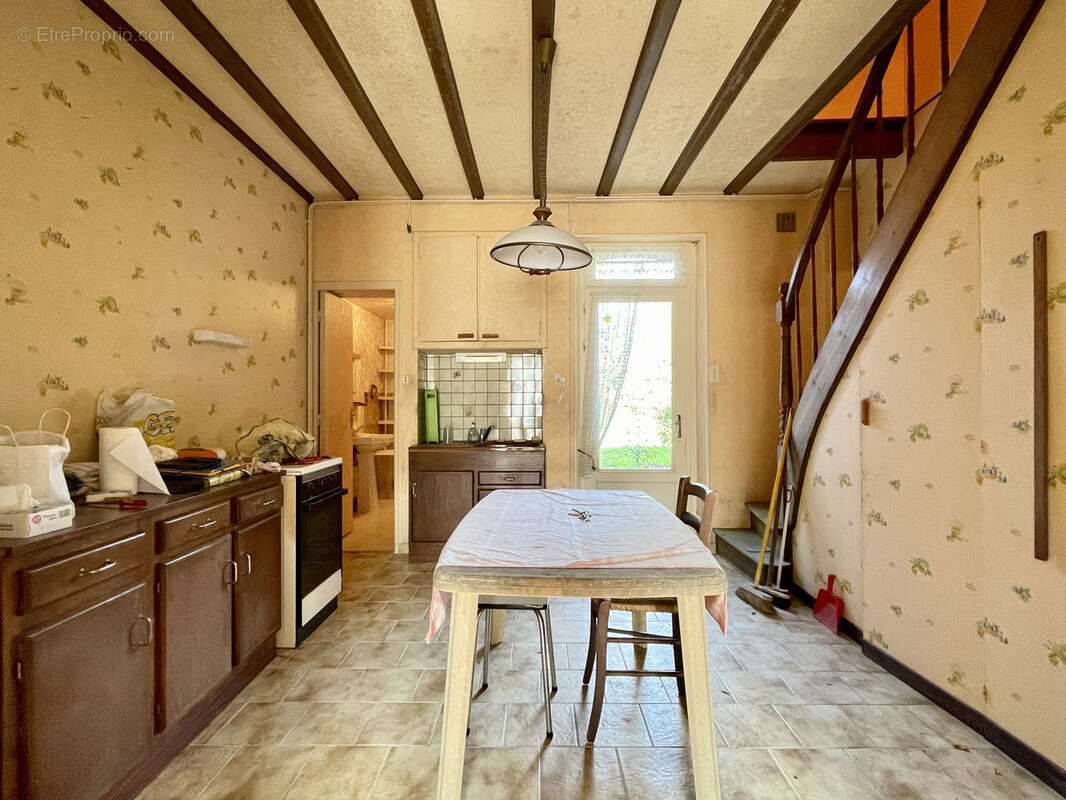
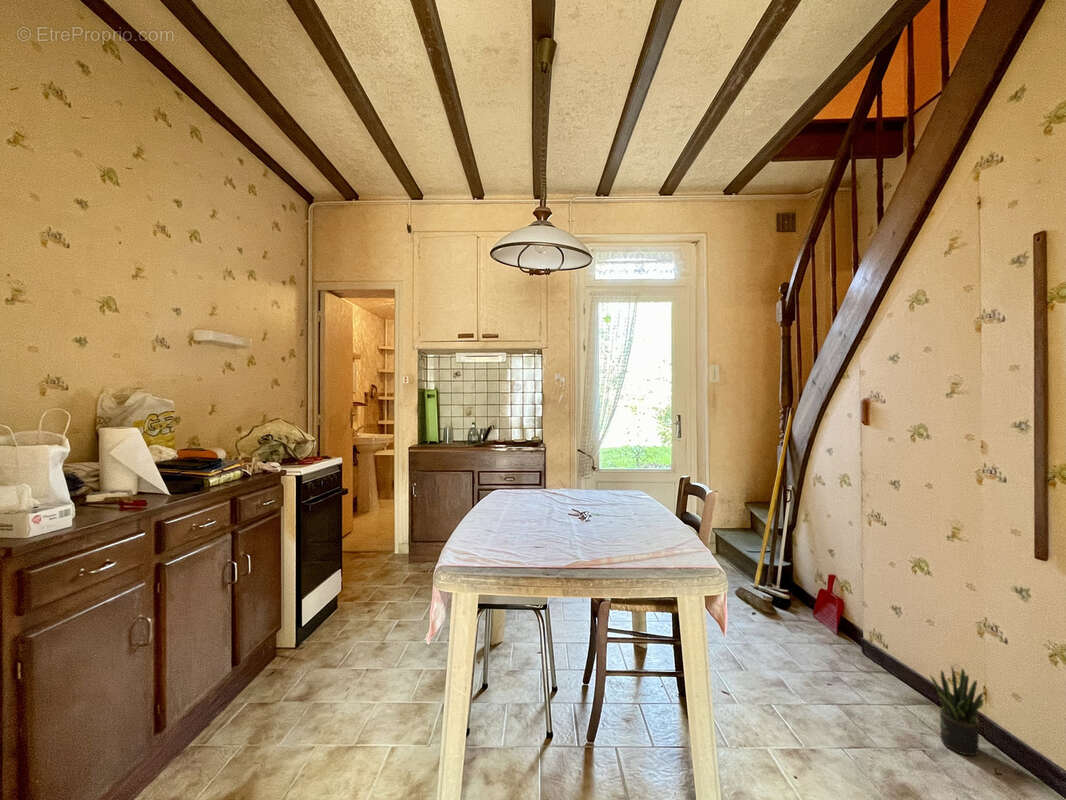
+ potted plant (955, 707)
